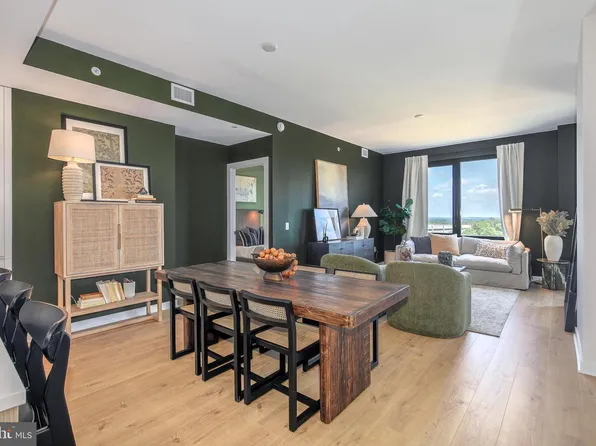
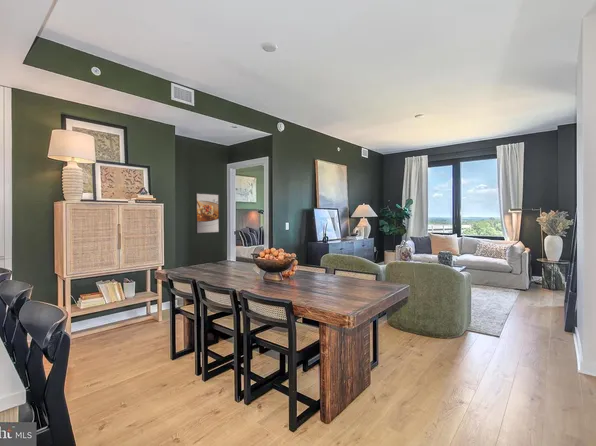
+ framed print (207, 213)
